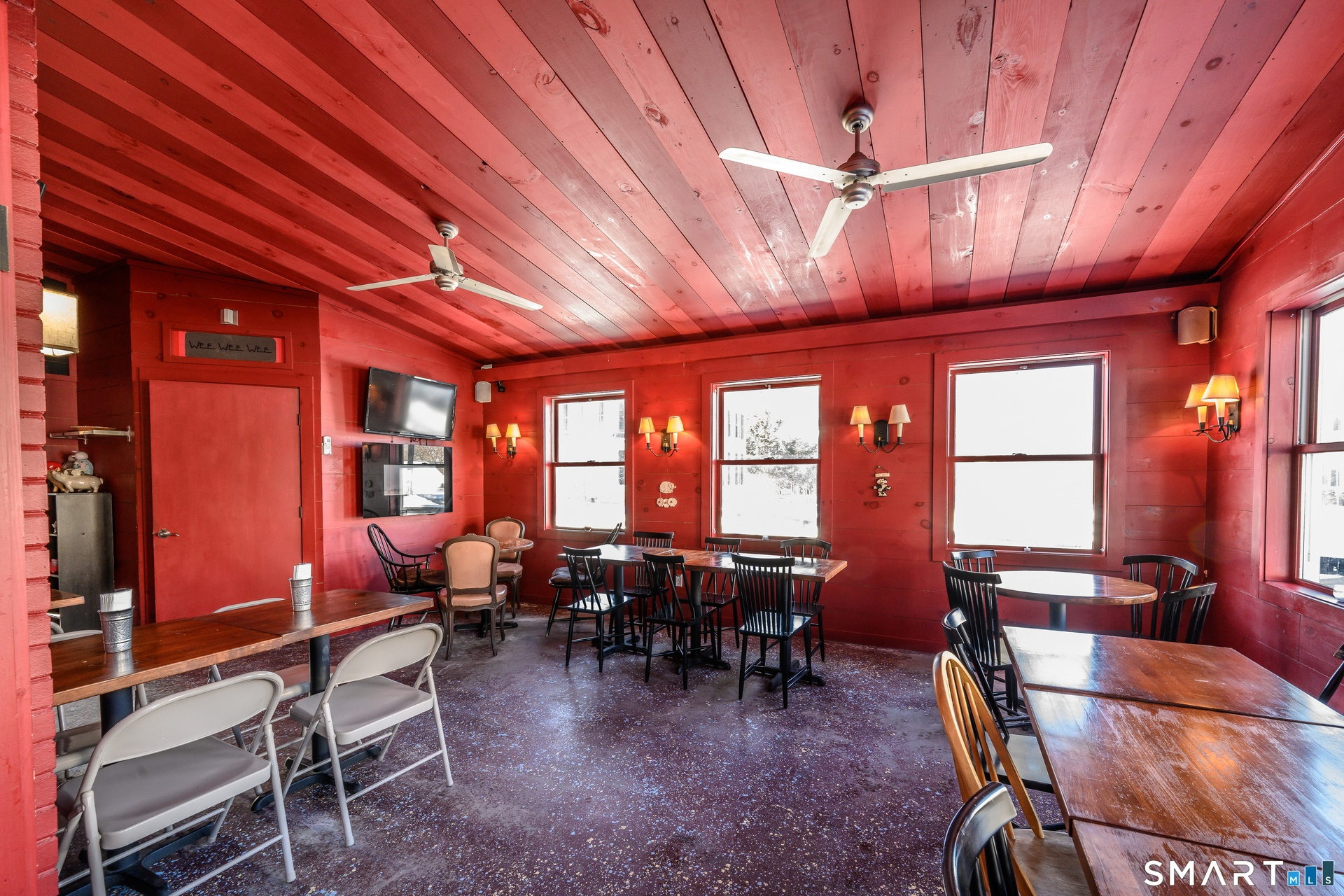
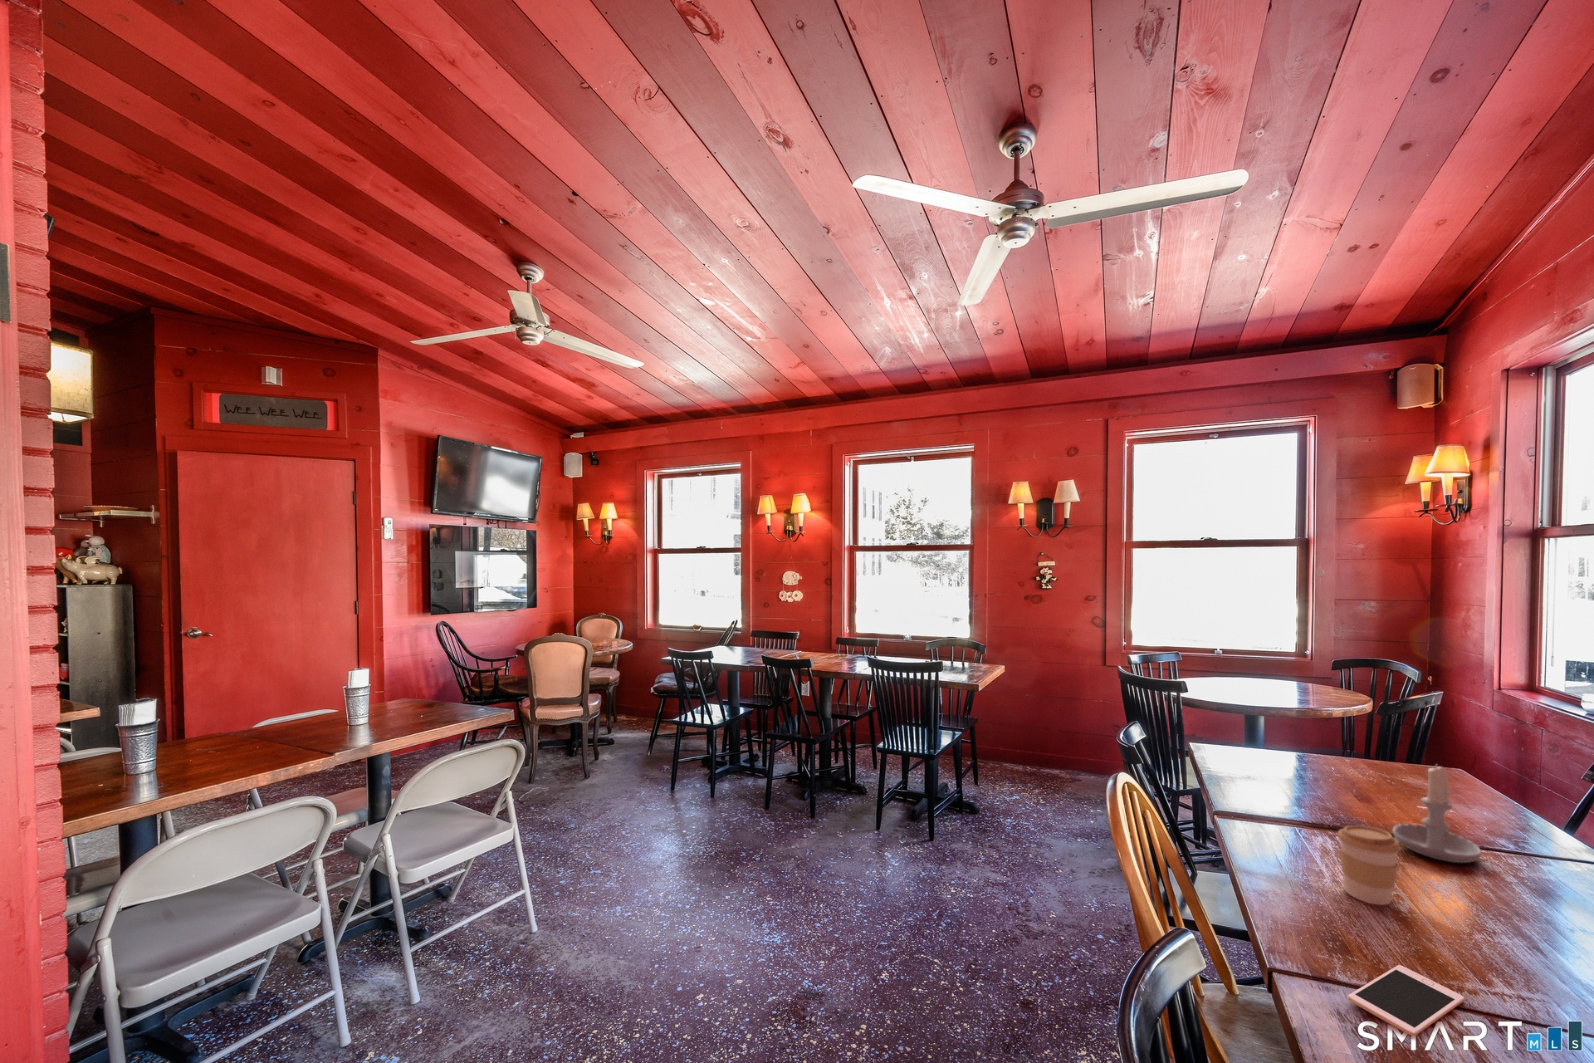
+ cell phone (1405, 998)
+ candle (1435, 808)
+ coffee cup (1367, 863)
